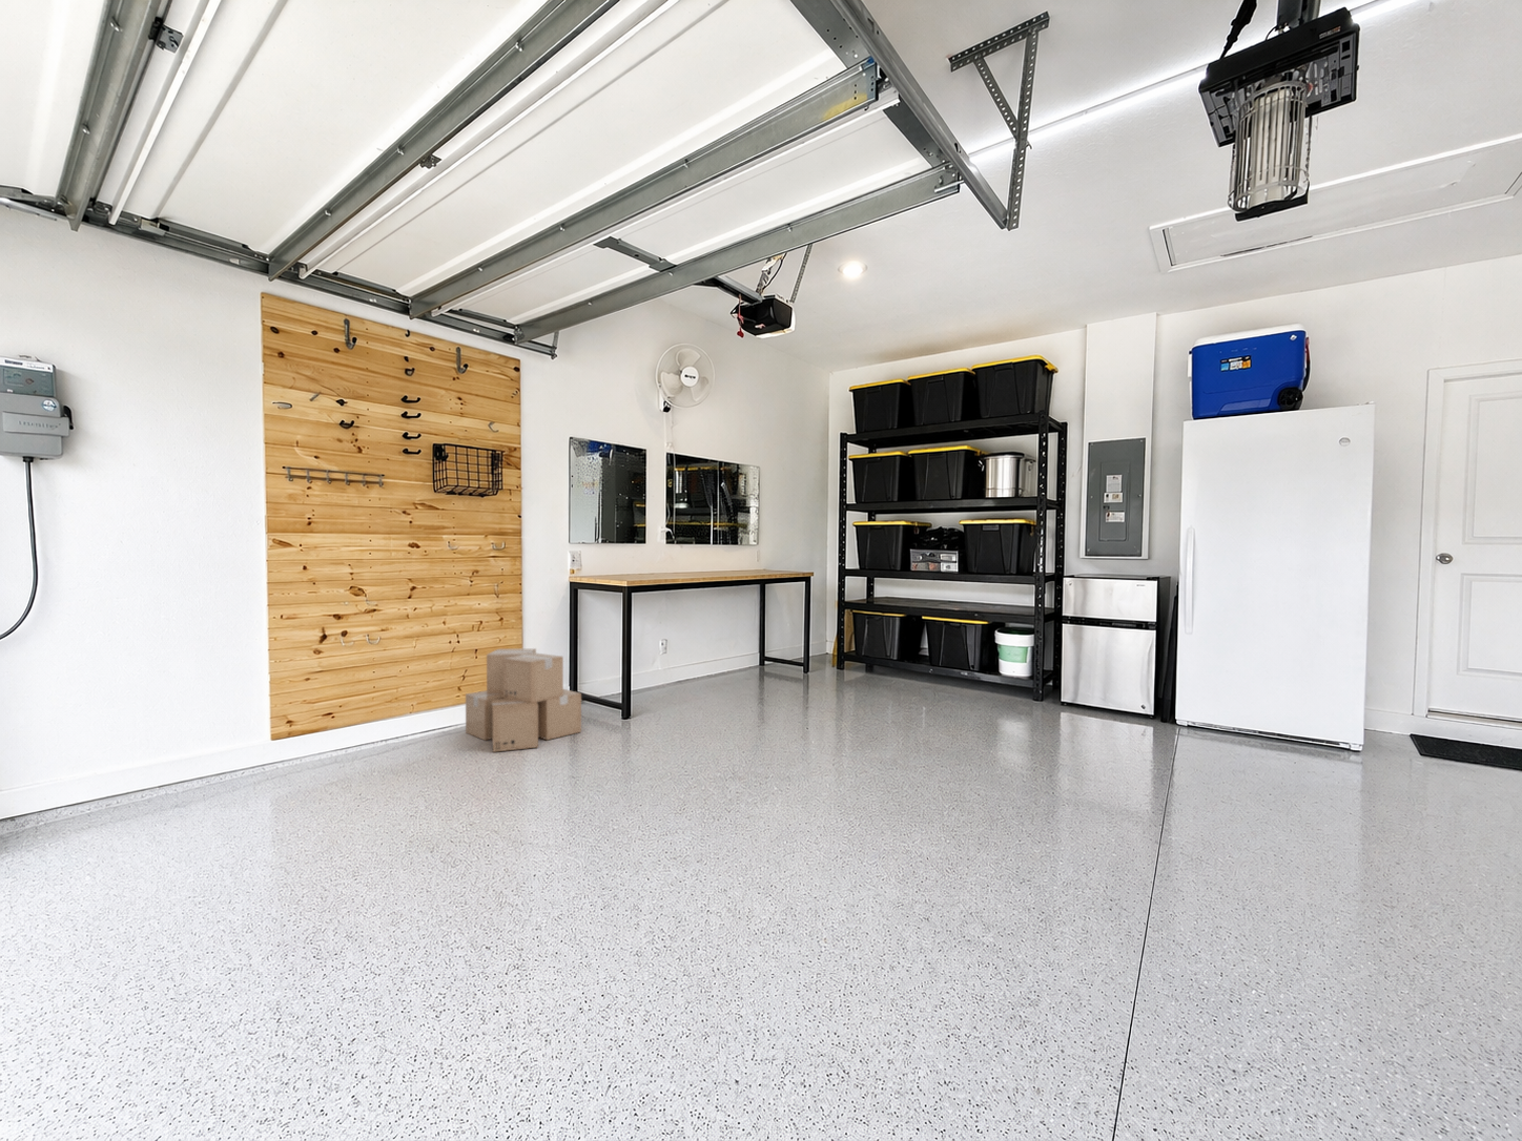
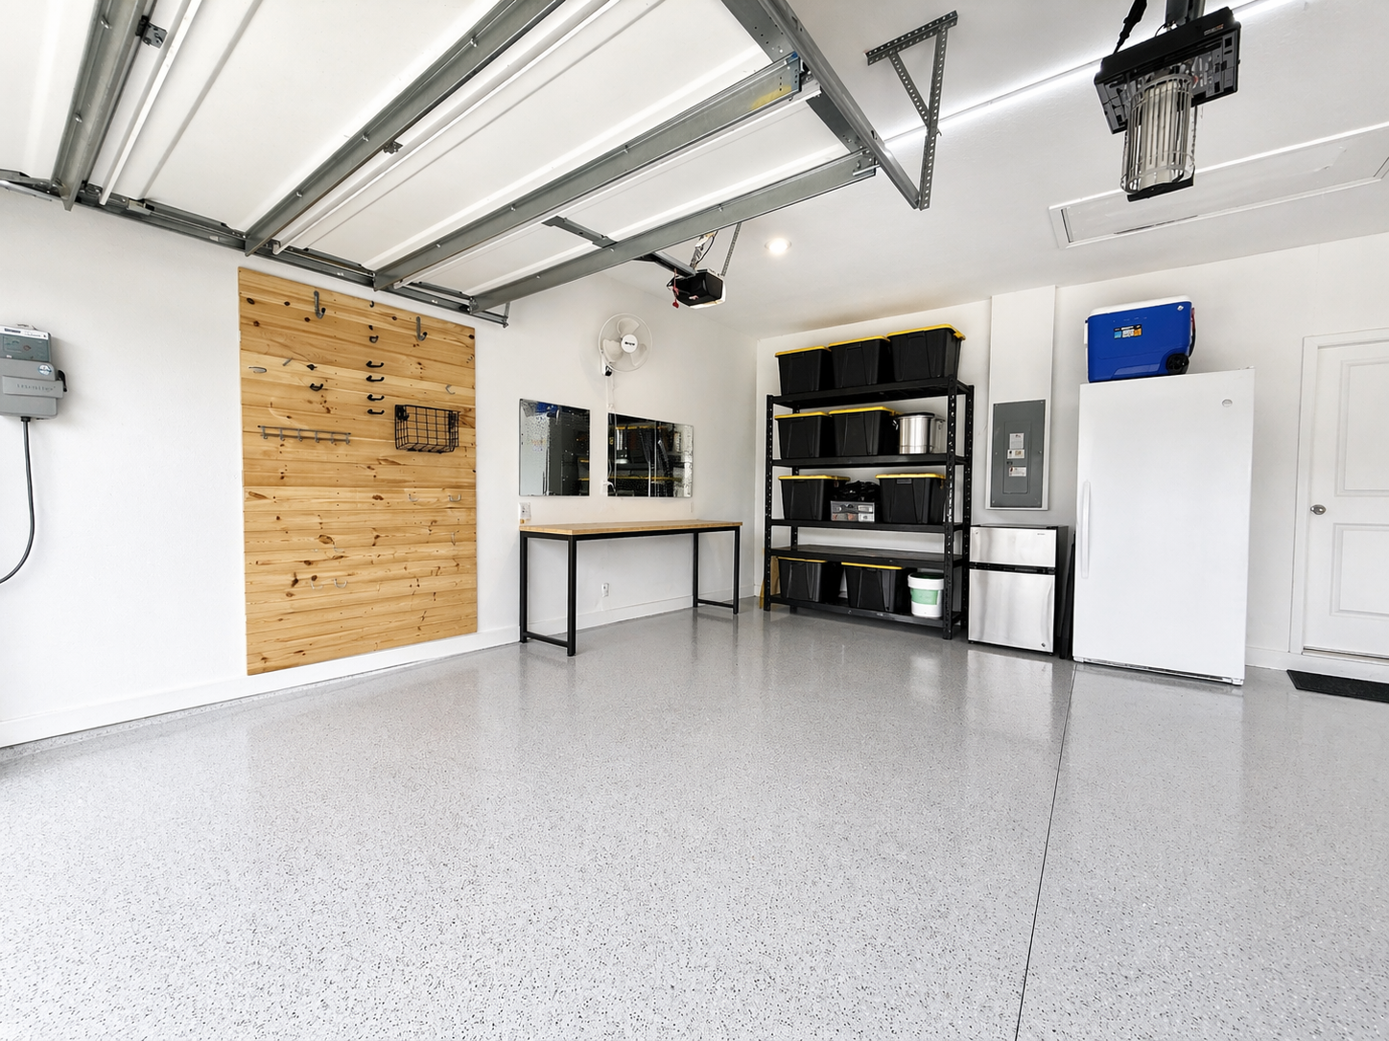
- cardboard box (519, 694)
